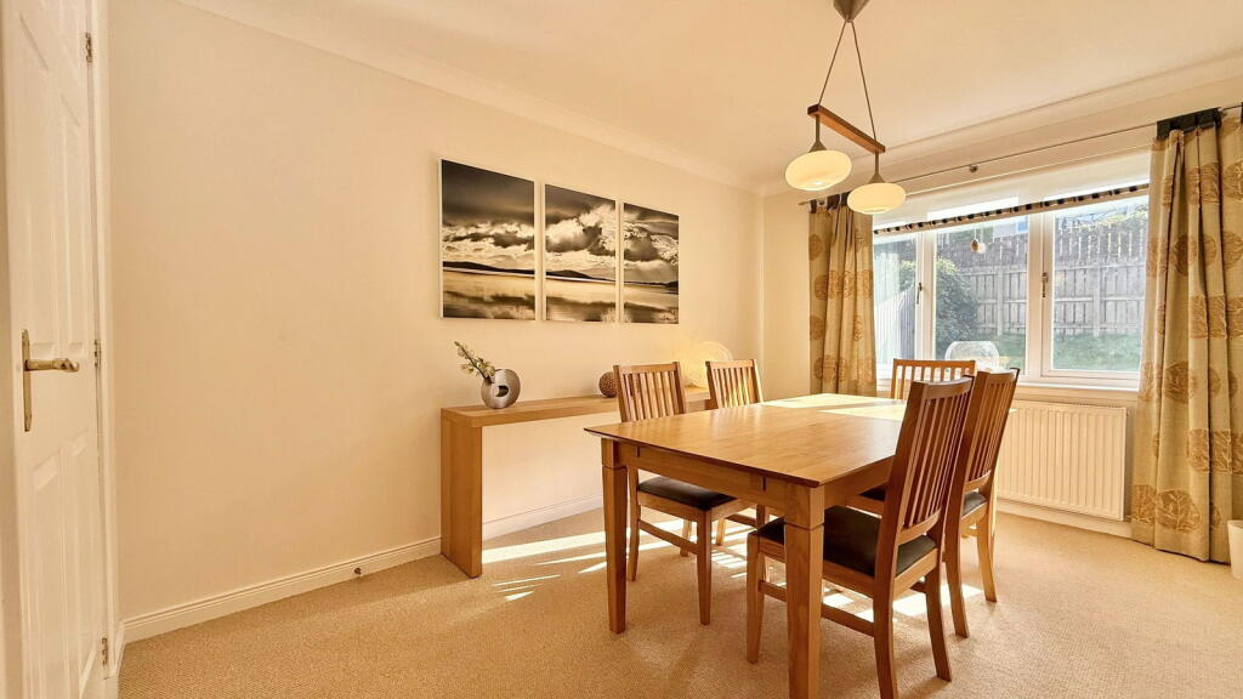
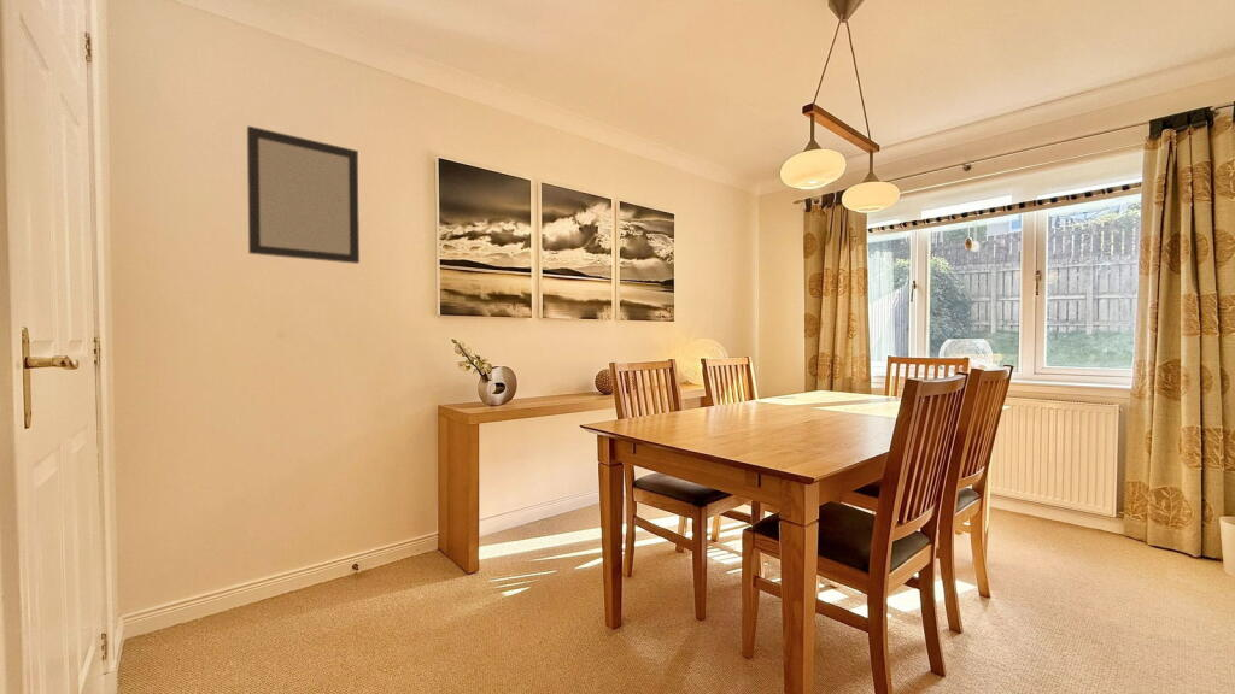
+ home mirror (305, 199)
